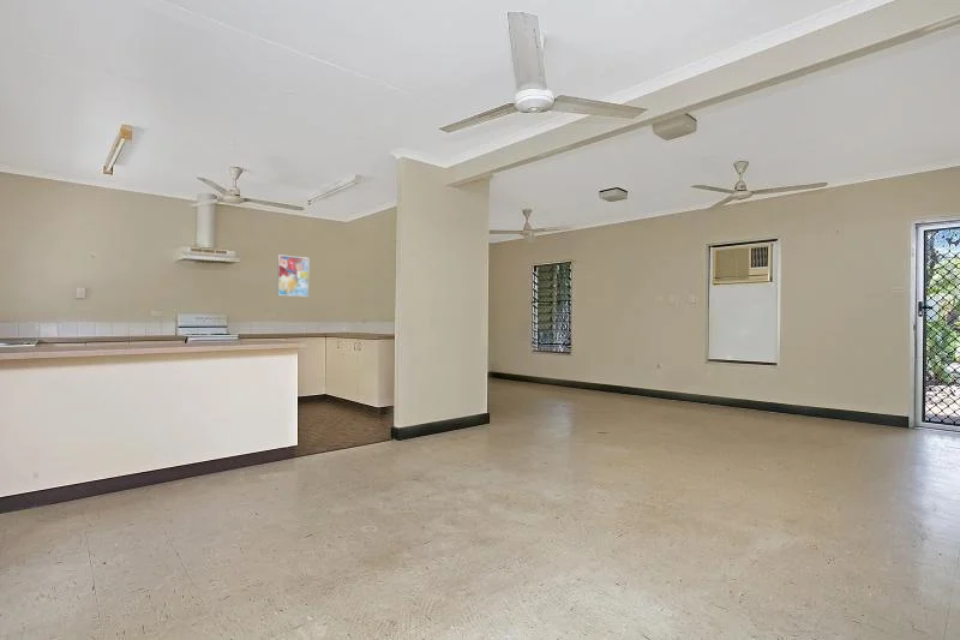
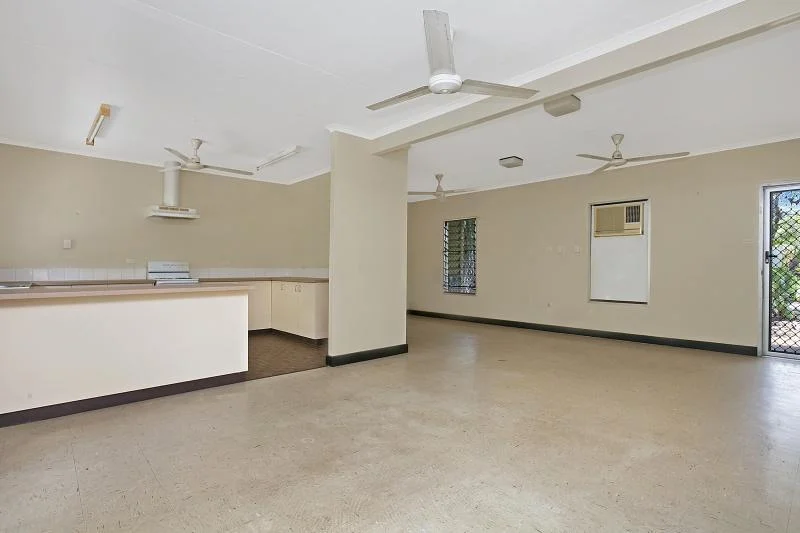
- wall art (293, 276)
